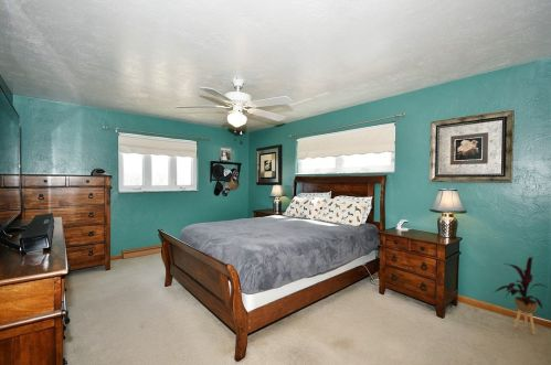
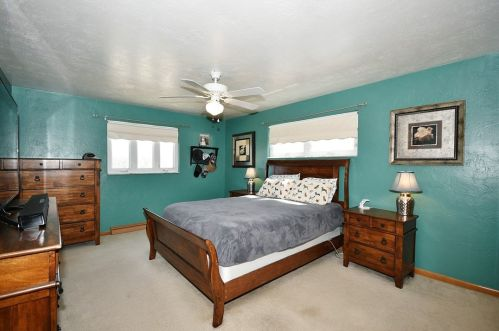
- house plant (520, 291)
